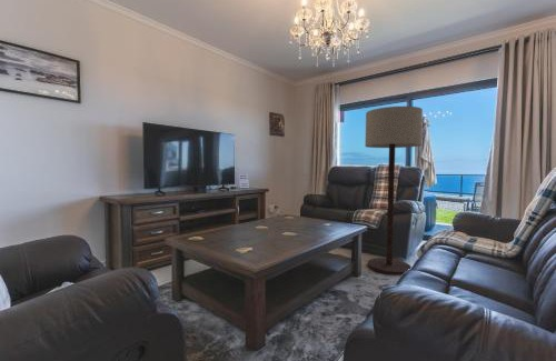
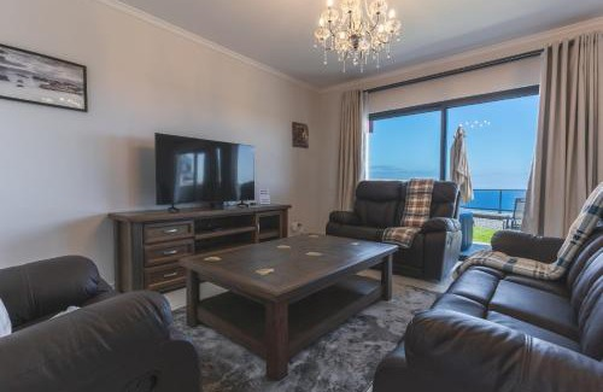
- floor lamp (390, 190)
